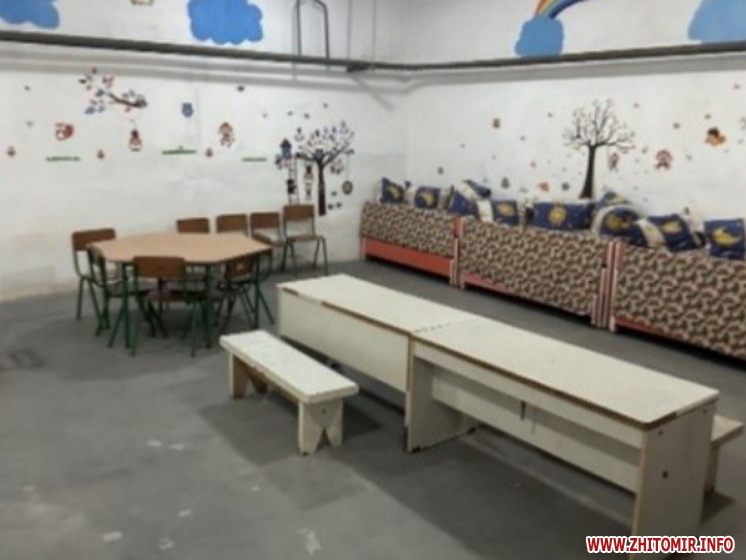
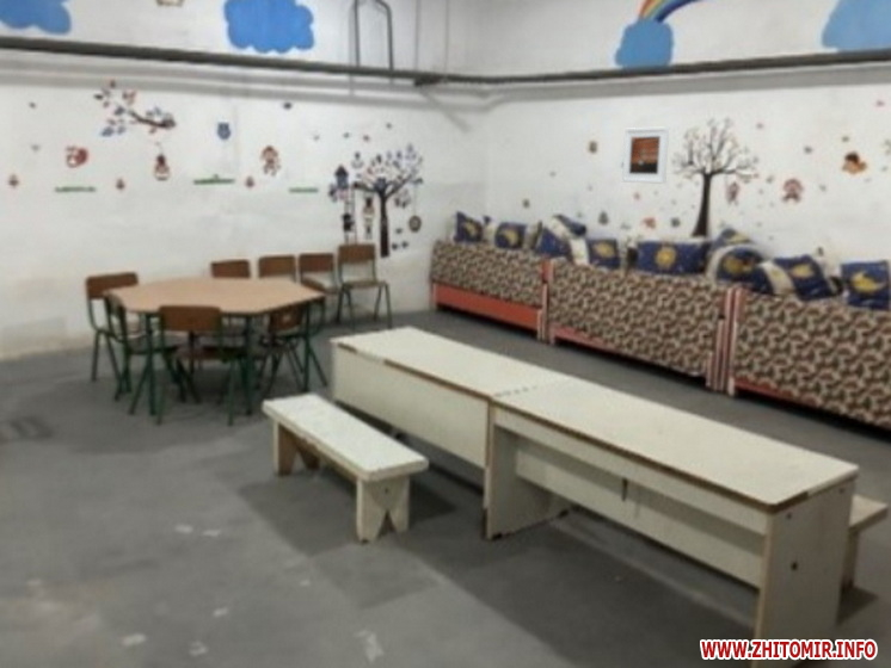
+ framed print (644, 155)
